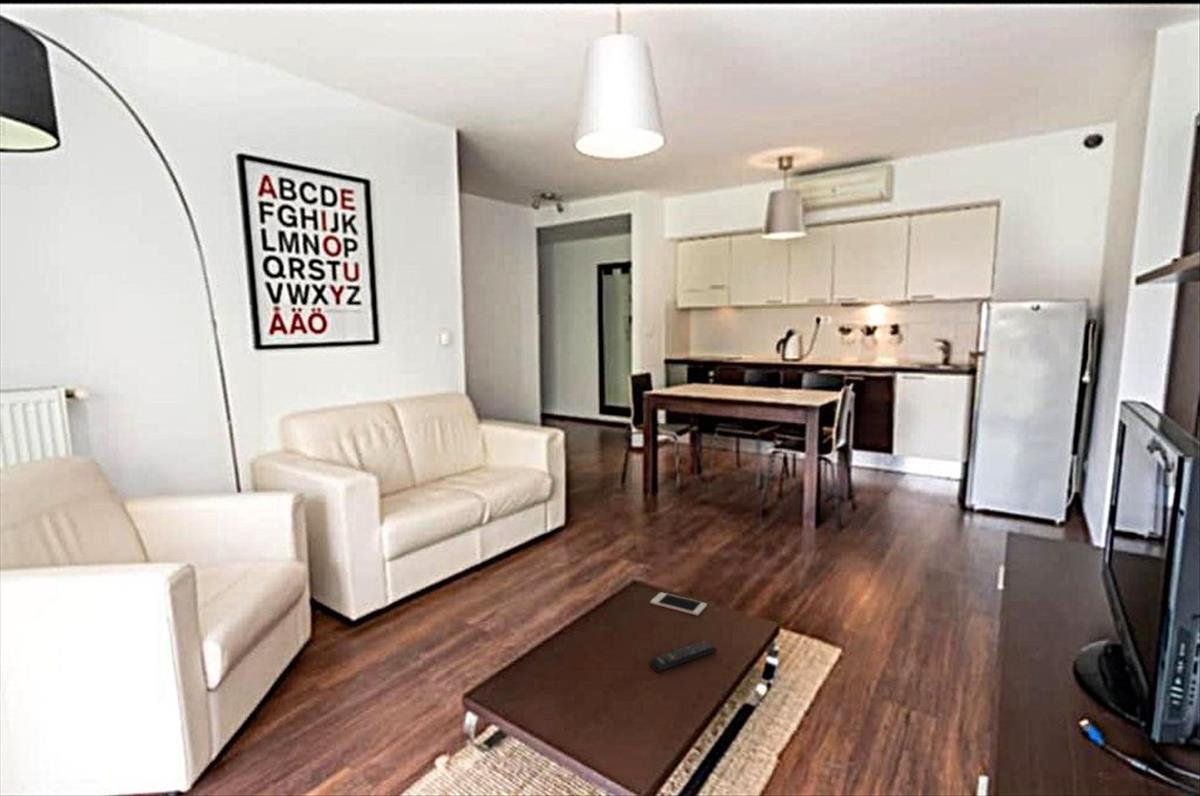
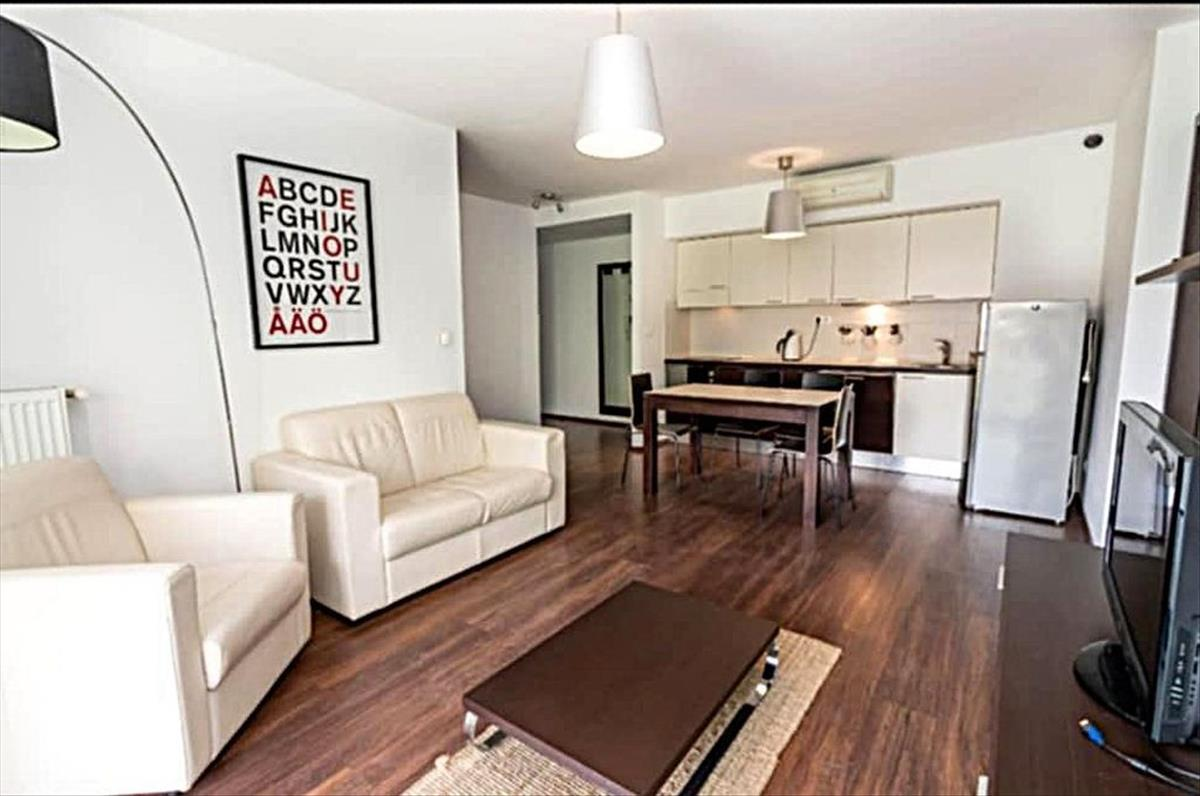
- remote control (684, 655)
- cell phone (678, 603)
